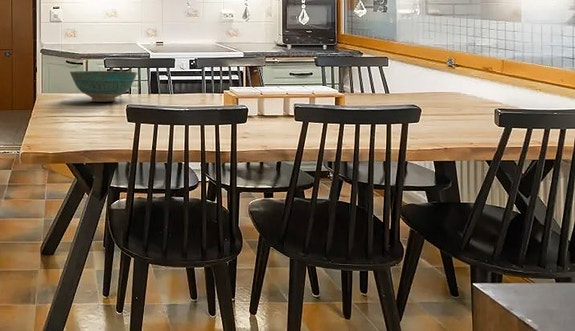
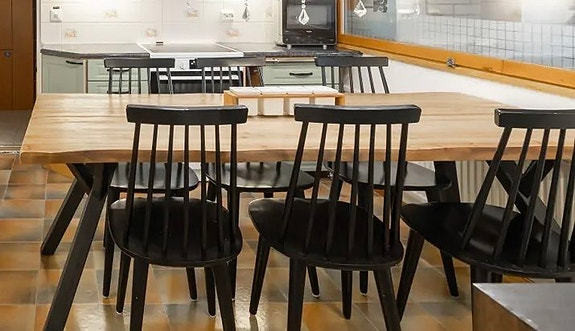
- bowl (104, 86)
